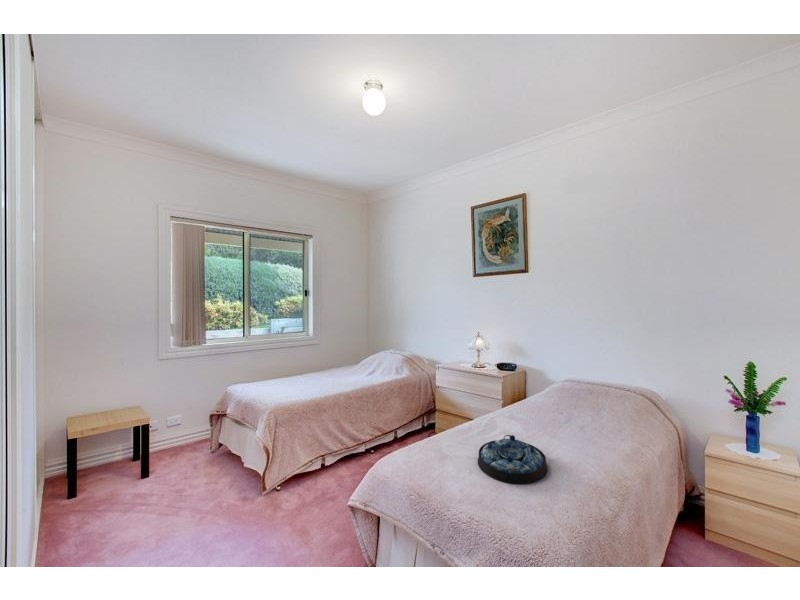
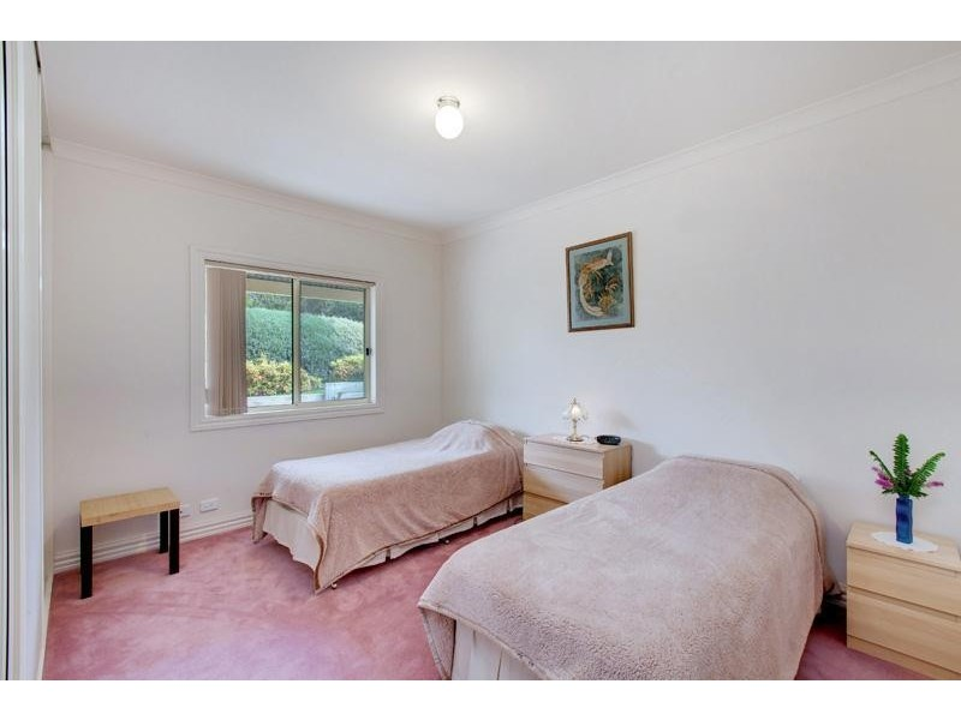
- serving tray (511, 454)
